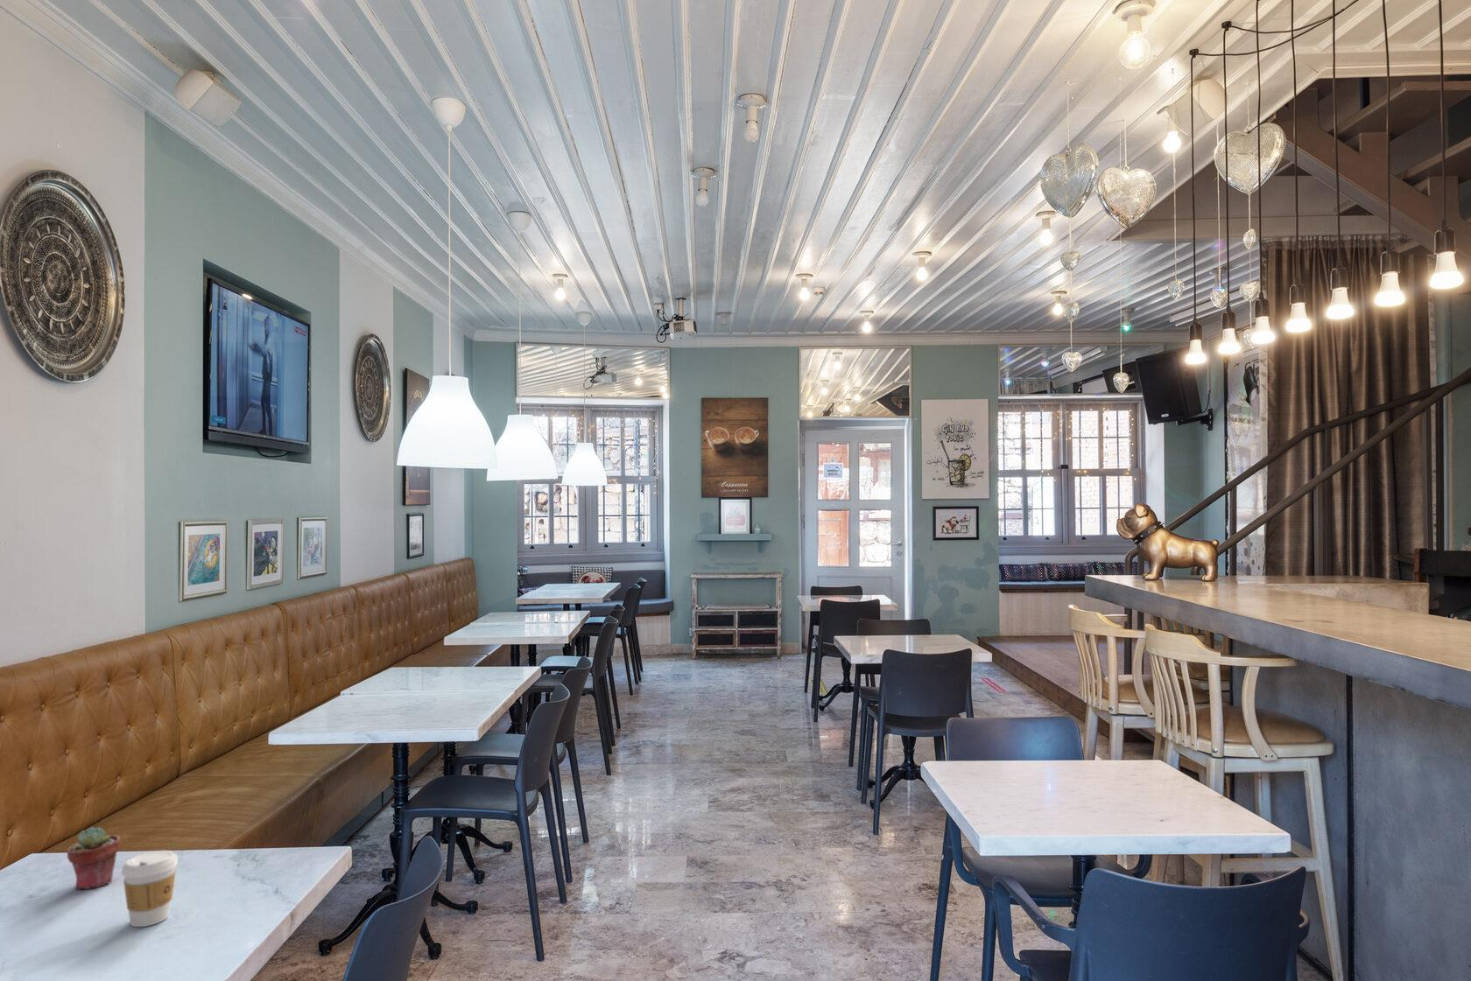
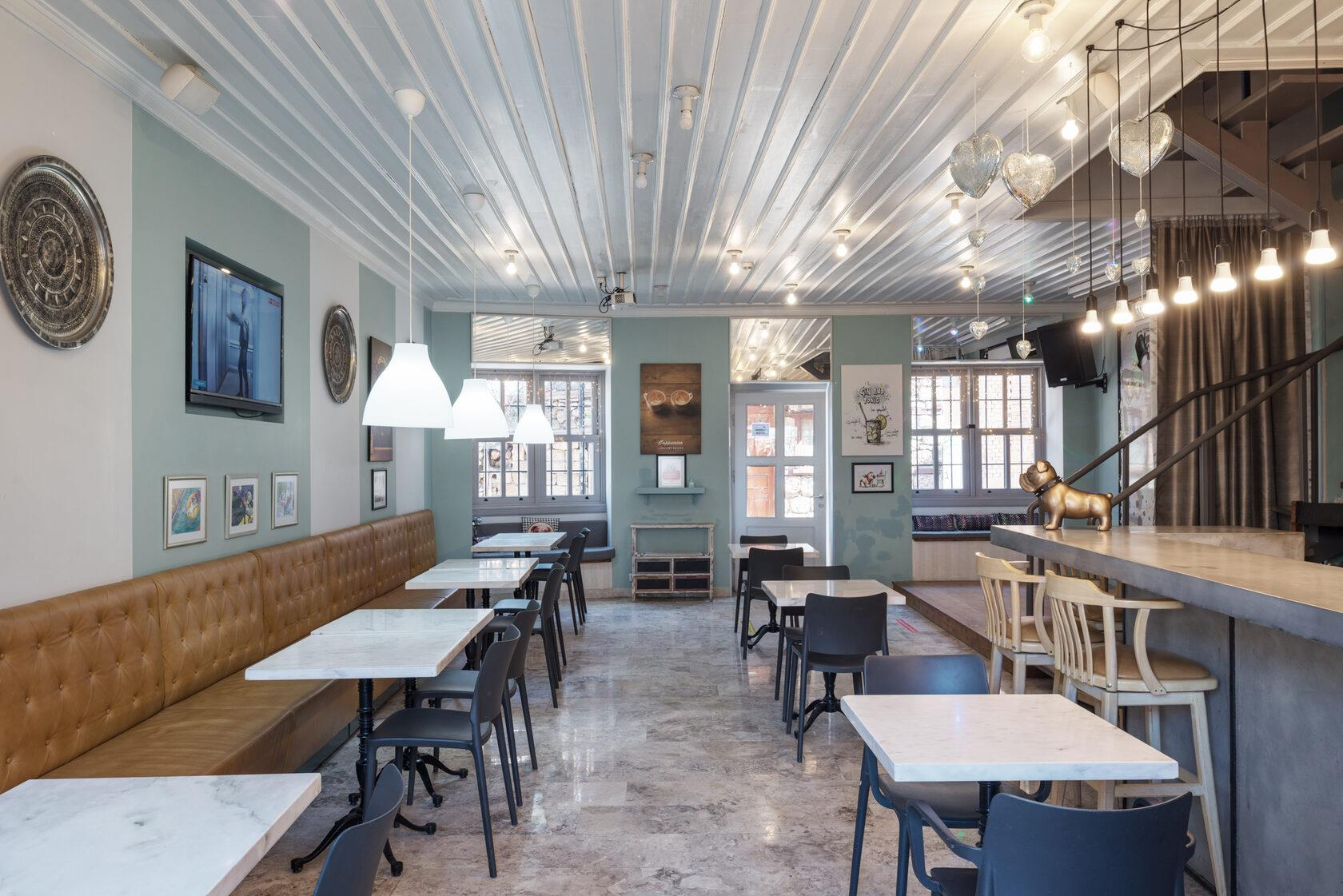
- potted succulent (94, 854)
- coffee cup (150, 887)
